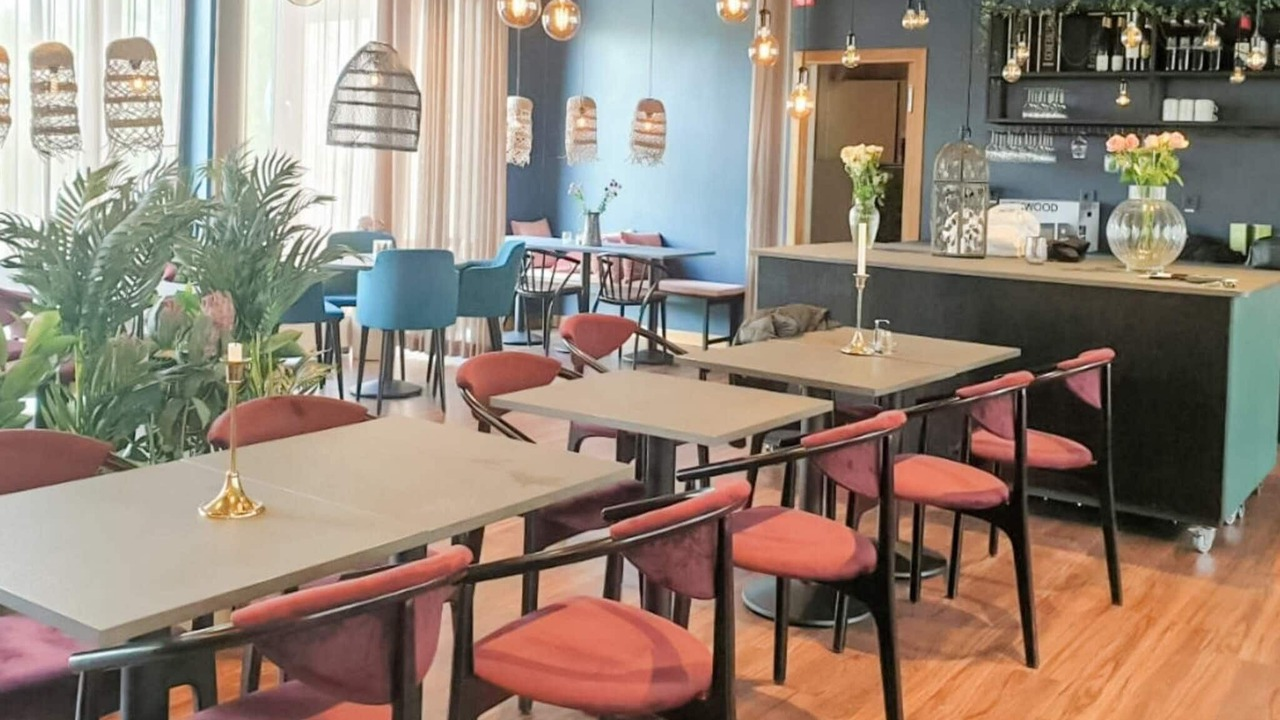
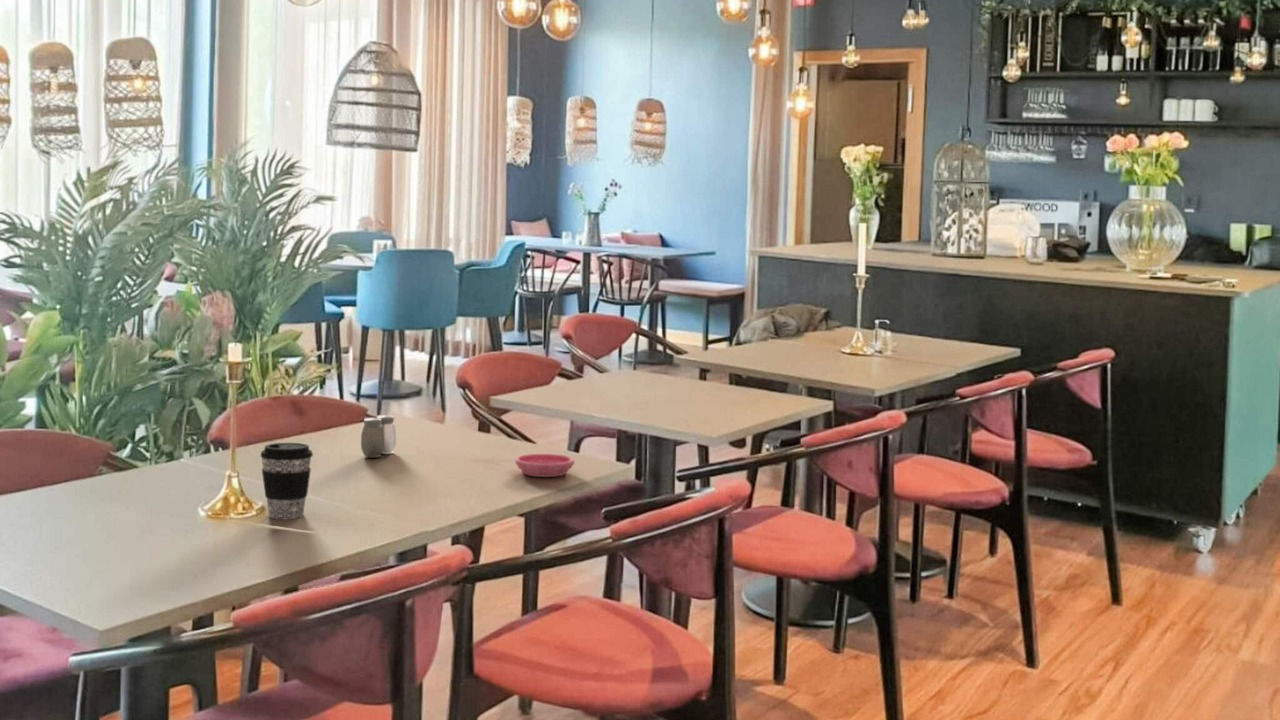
+ coffee cup (286, 481)
+ salt and pepper shaker (378, 435)
+ saucer (544, 465)
